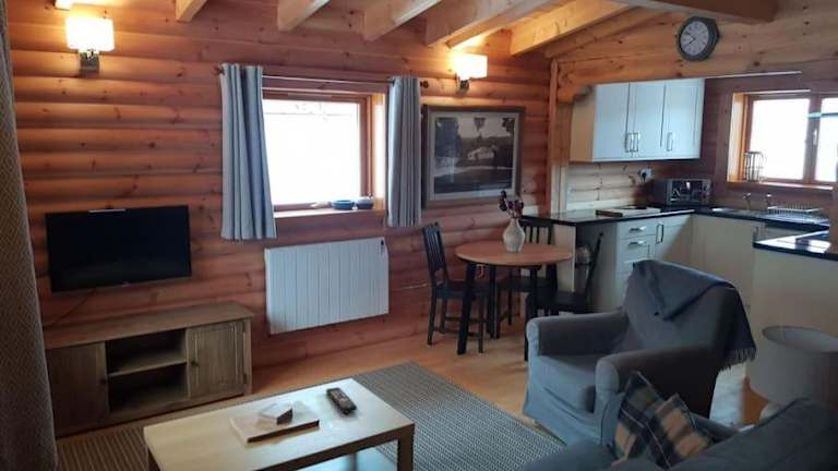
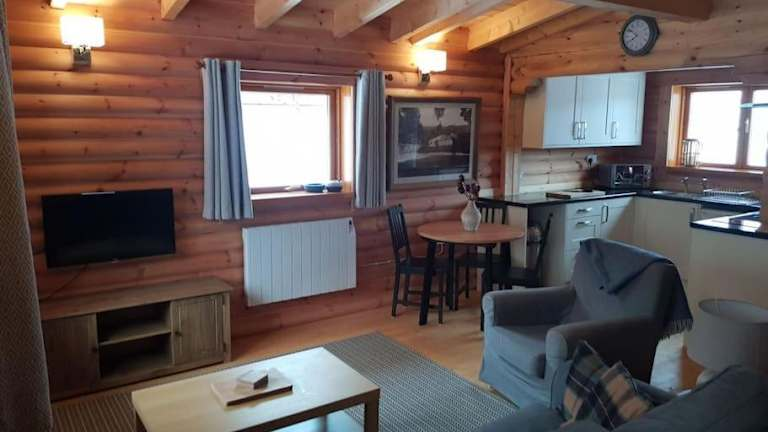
- remote control (340, 399)
